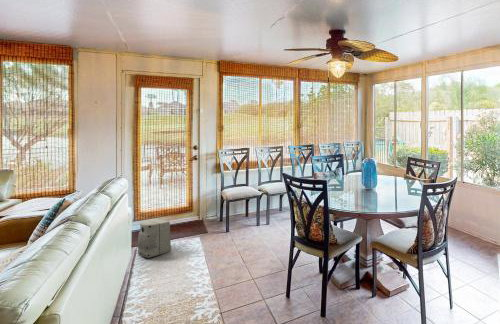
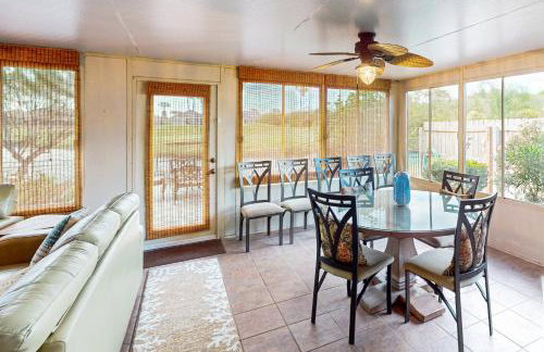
- speaker (153, 237)
